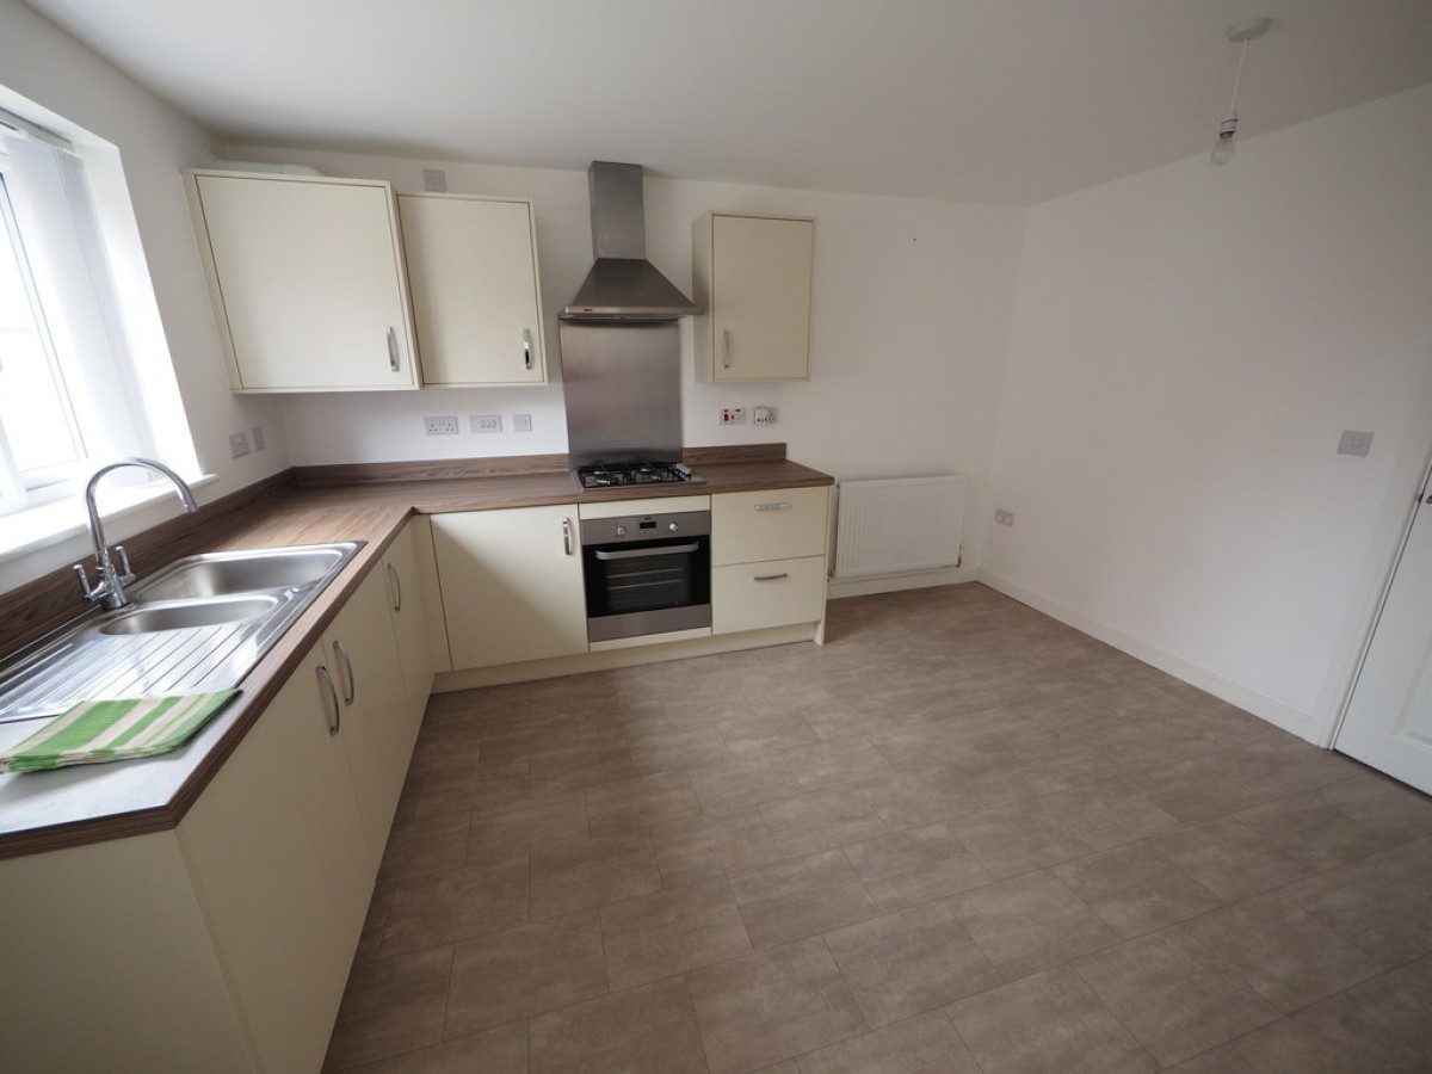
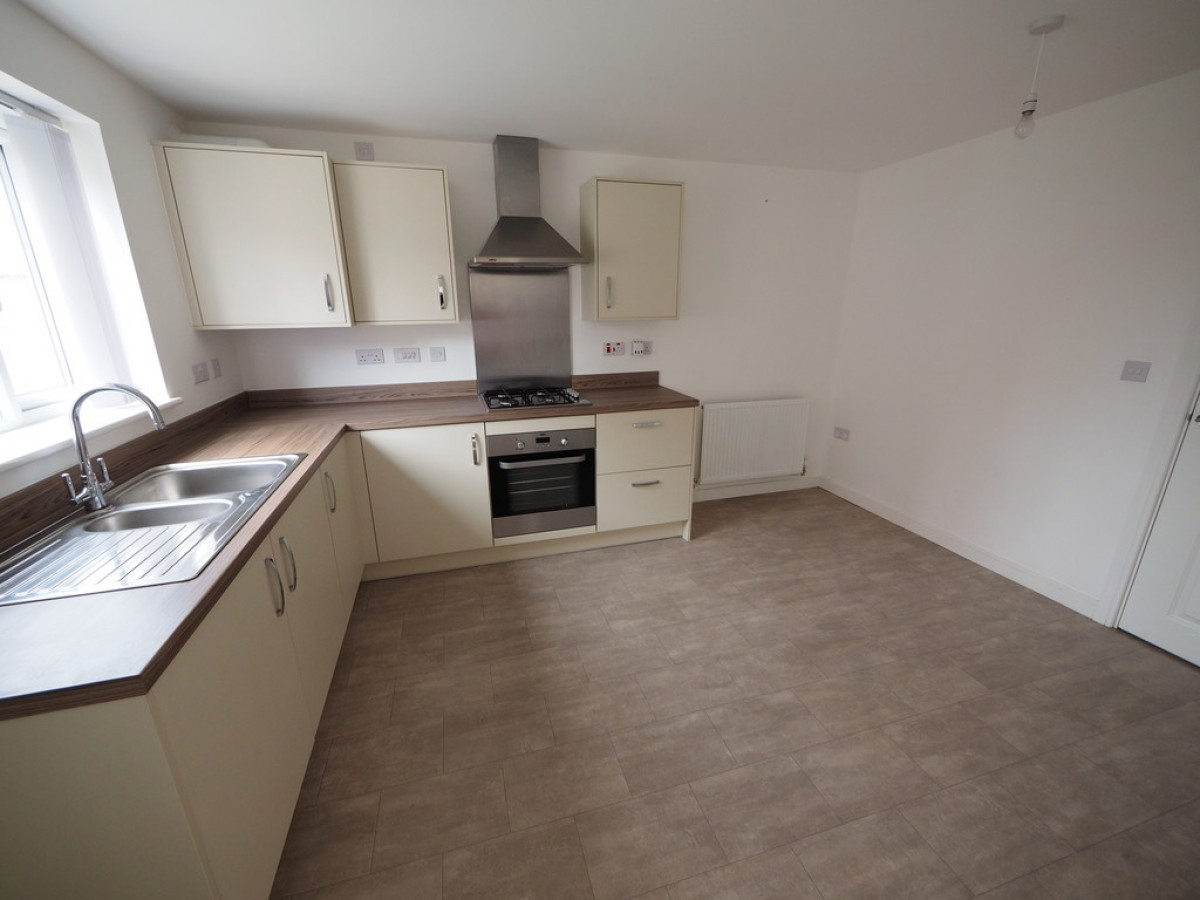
- dish towel (126, 724)
